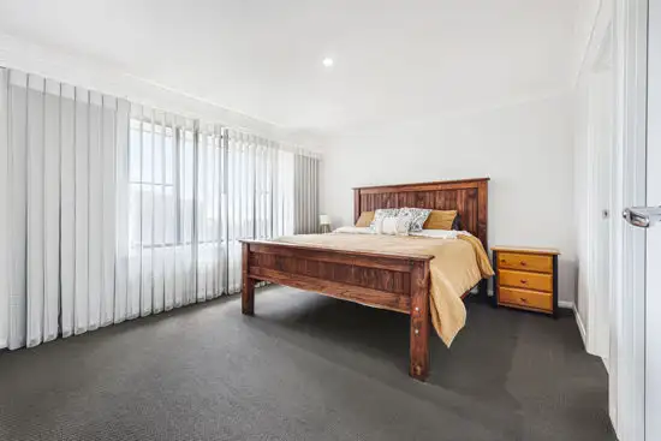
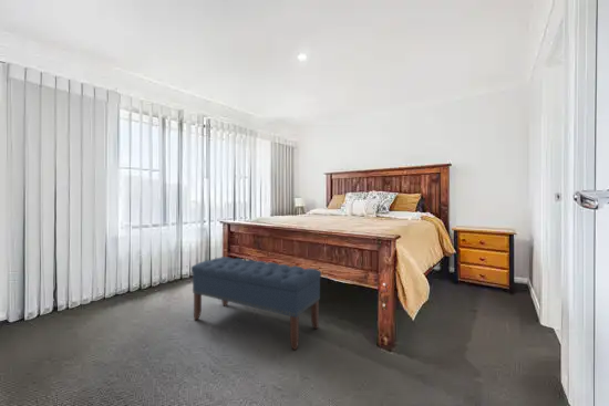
+ bench (254, 293)
